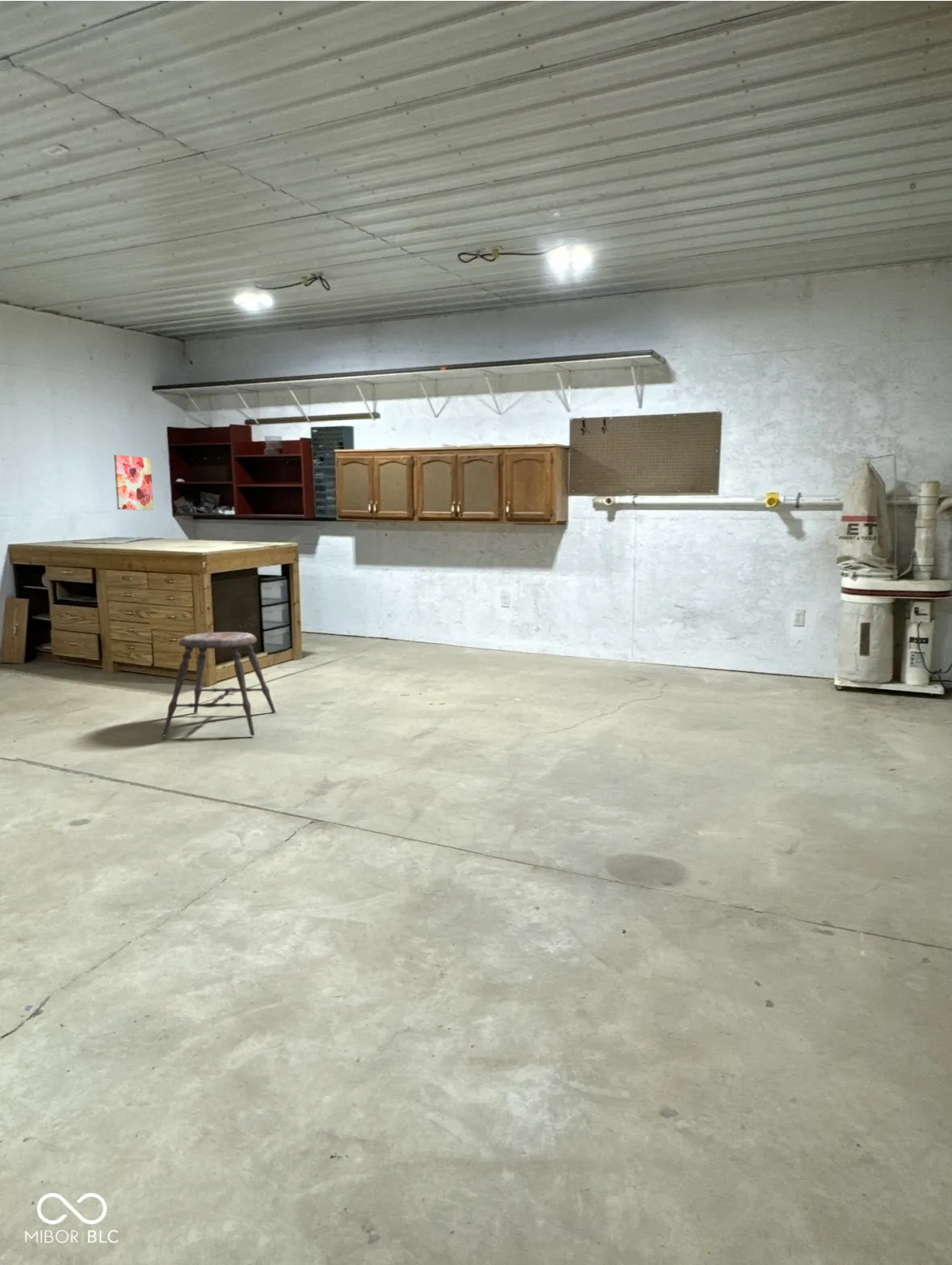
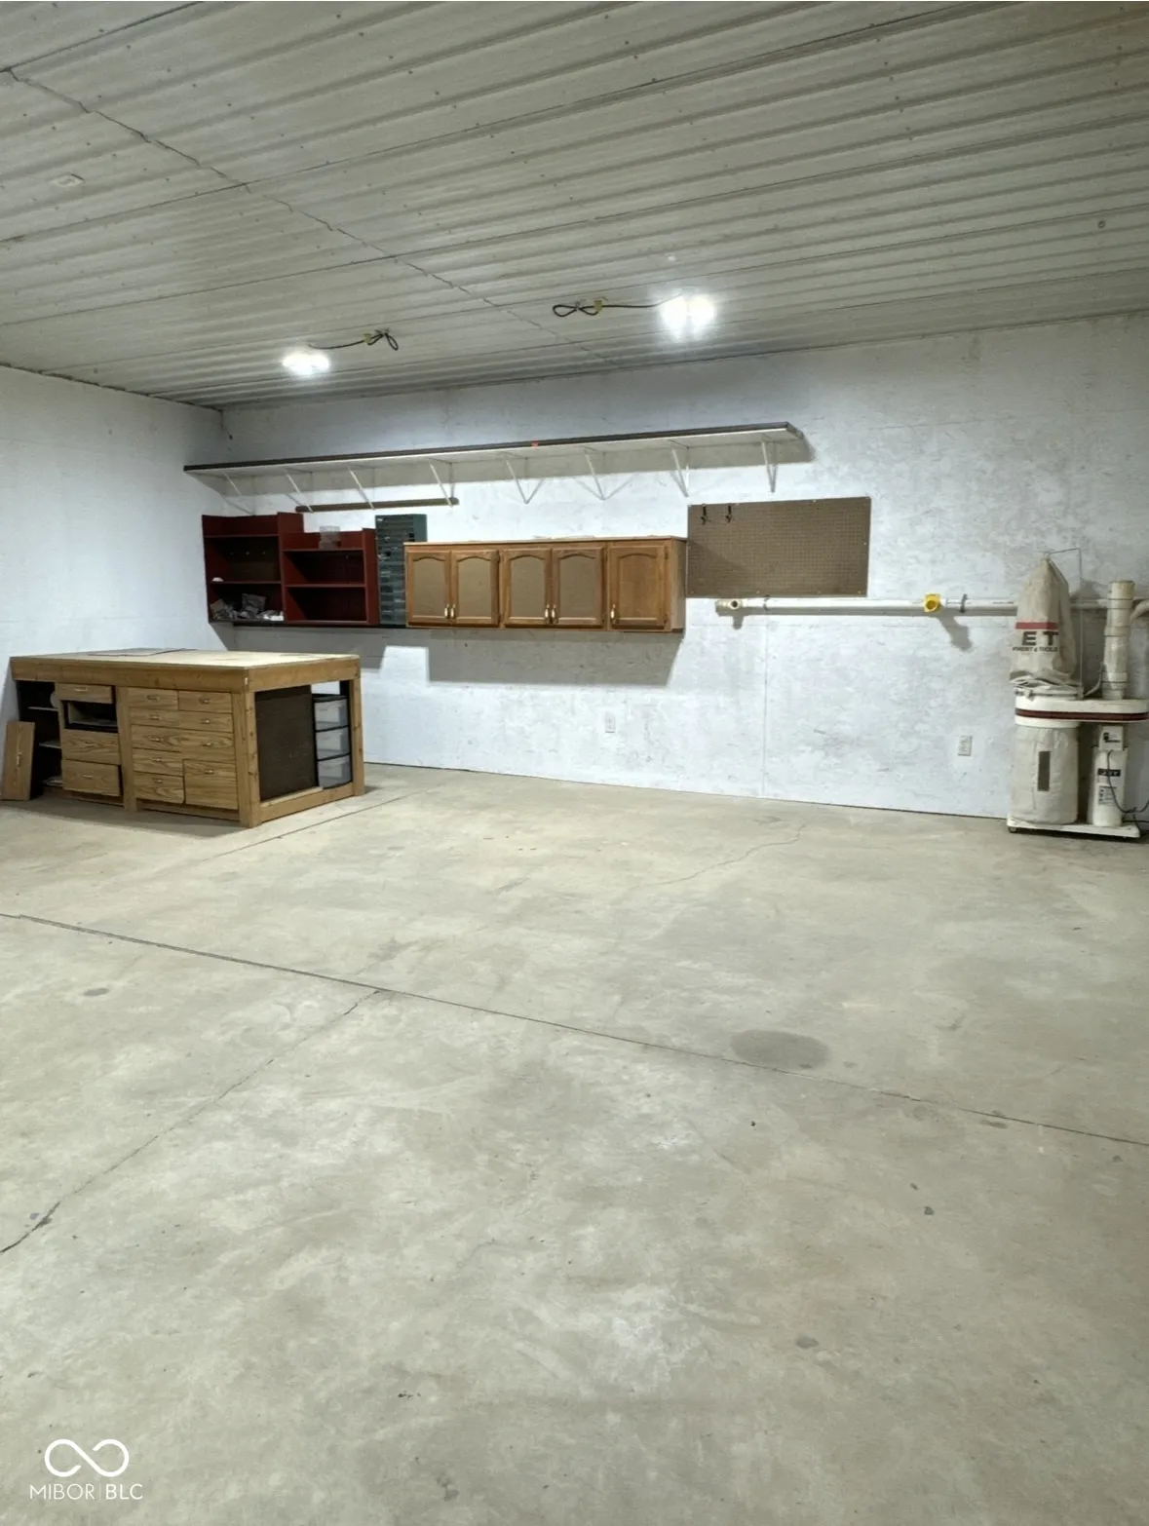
- wall art (134, 483)
- stool (218, 688)
